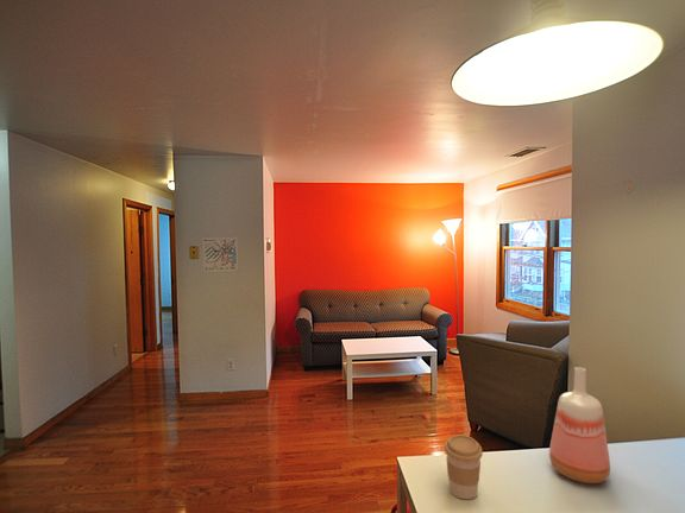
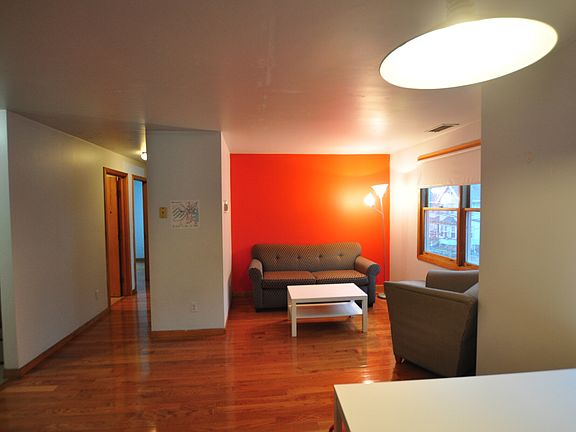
- vase (579, 420)
- coffee cup (463, 466)
